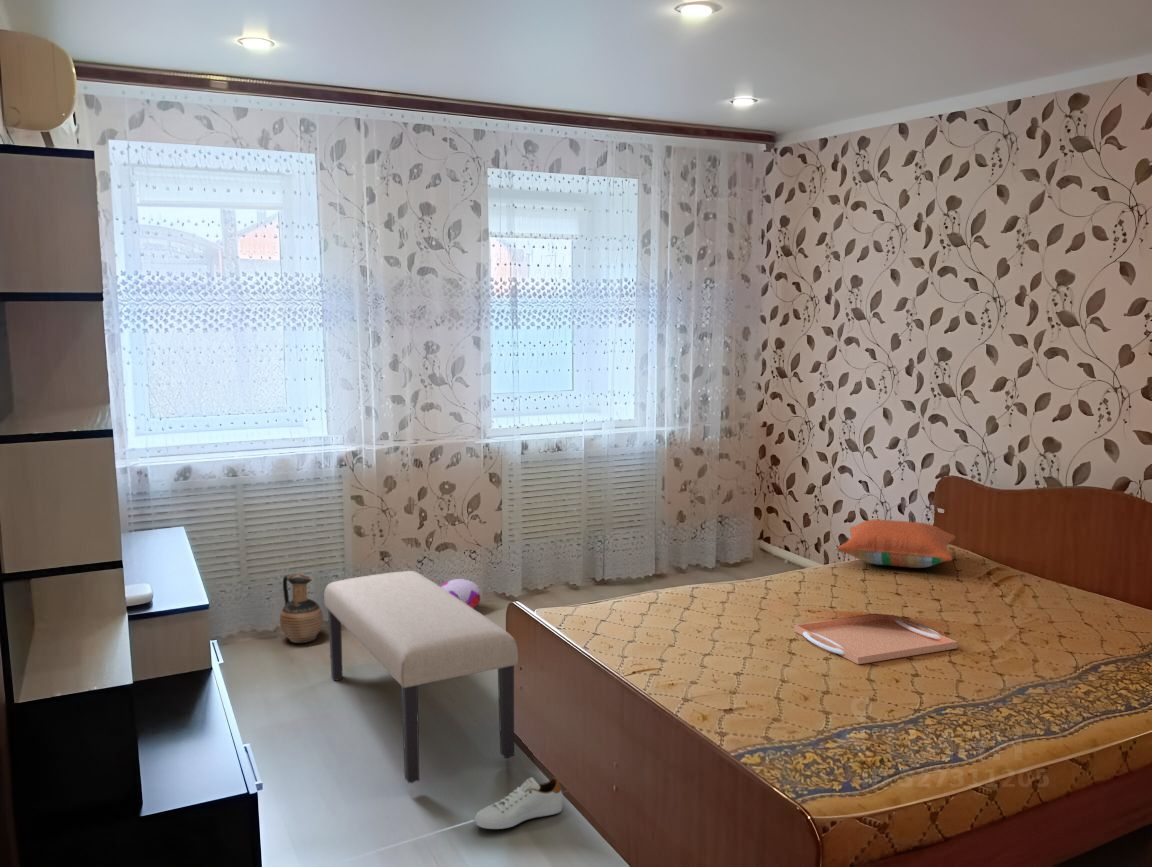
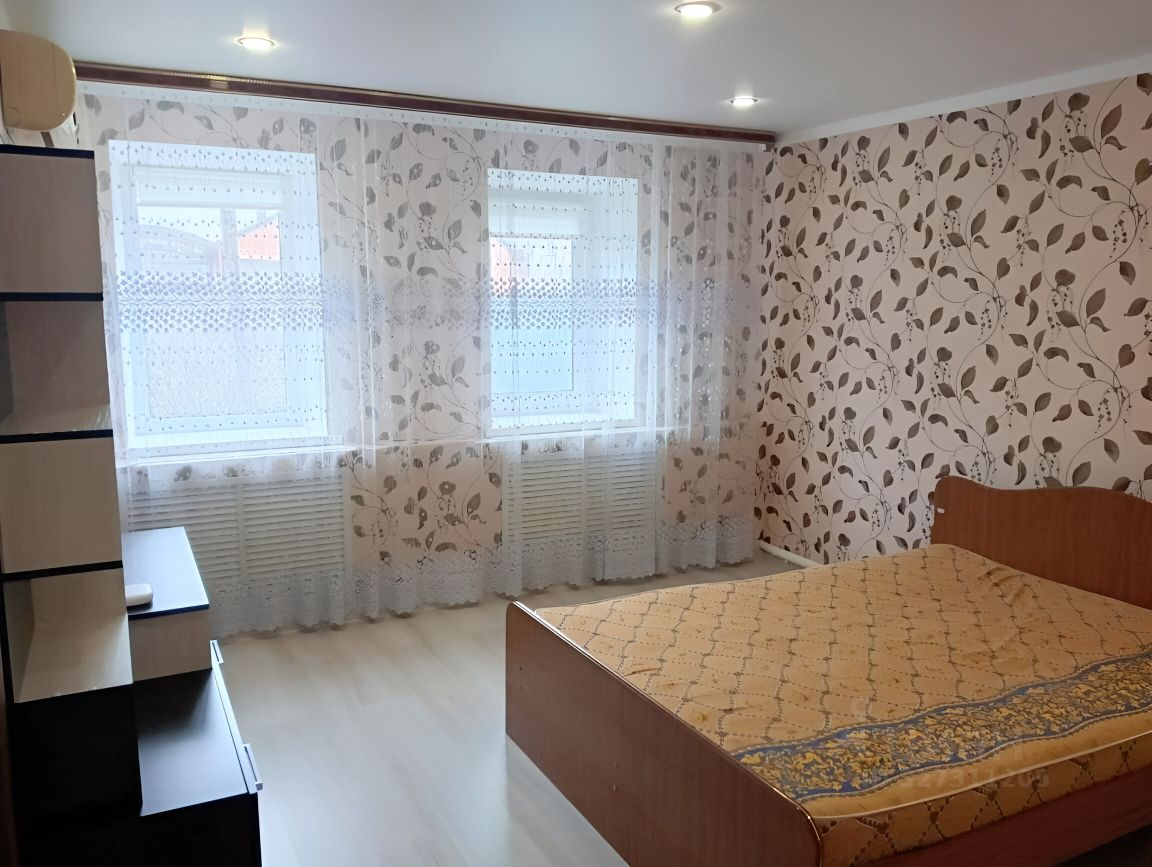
- plush toy (457, 596)
- shoe (518, 798)
- pillow (896, 542)
- serving tray (873, 636)
- bench (412, 658)
- ceramic jug (301, 607)
